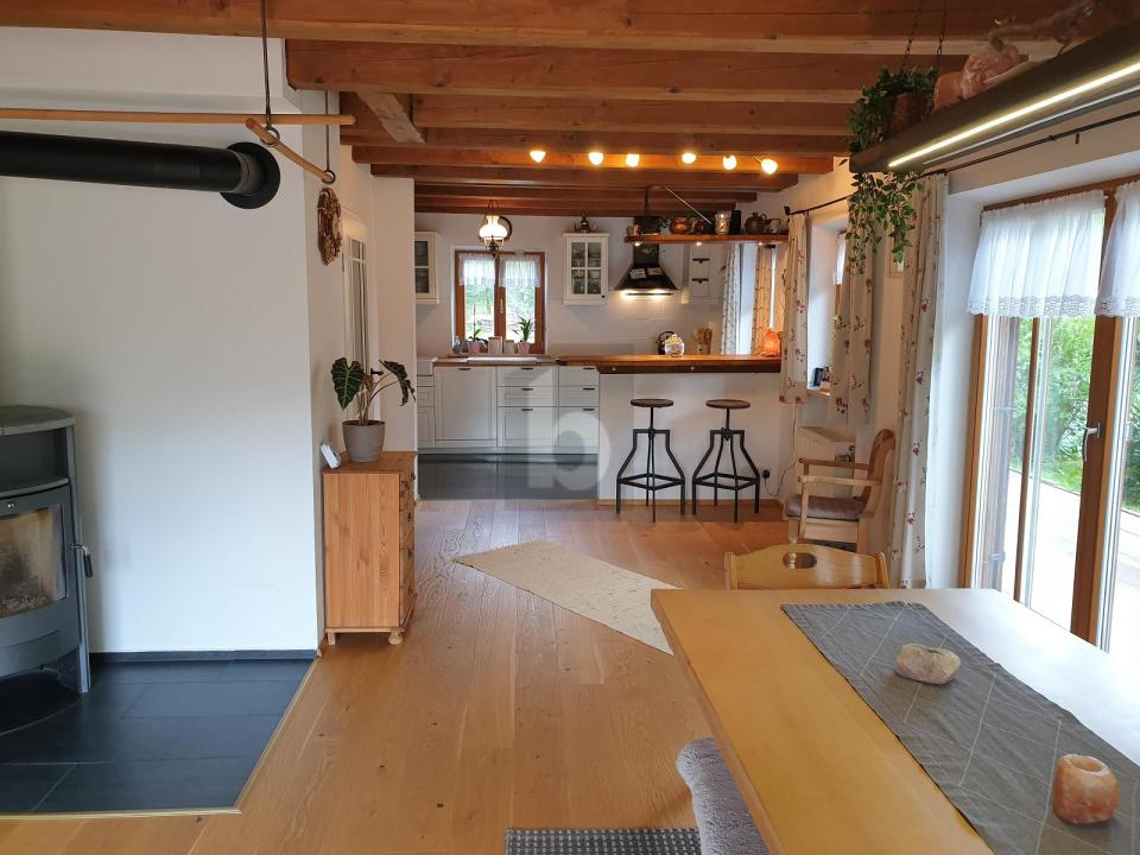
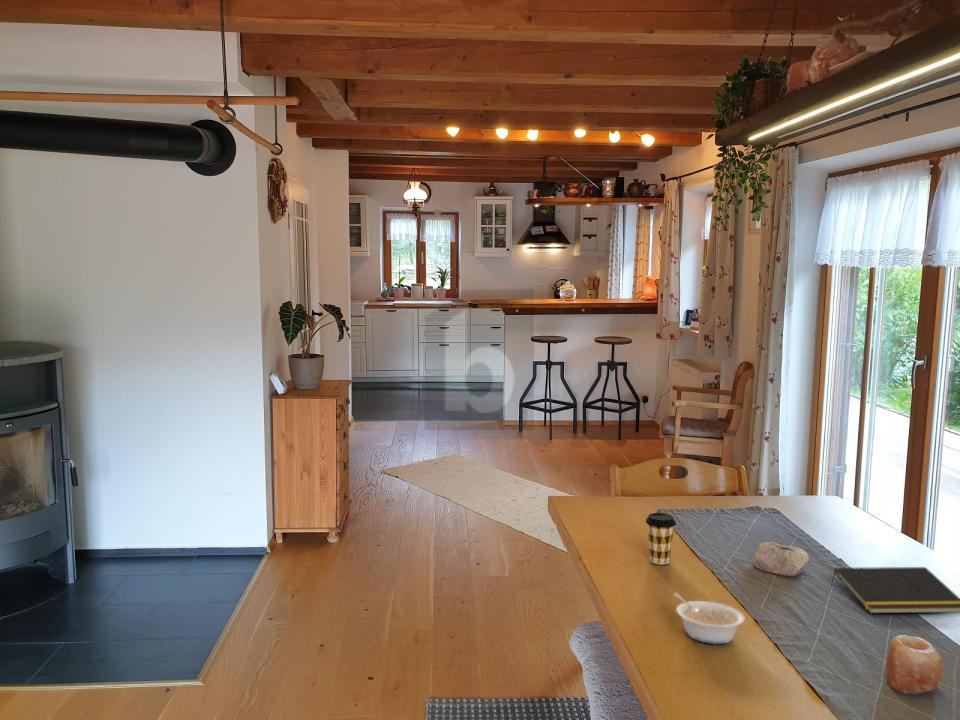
+ coffee cup (660, 538)
+ notepad (899, 589)
+ legume (707, 621)
